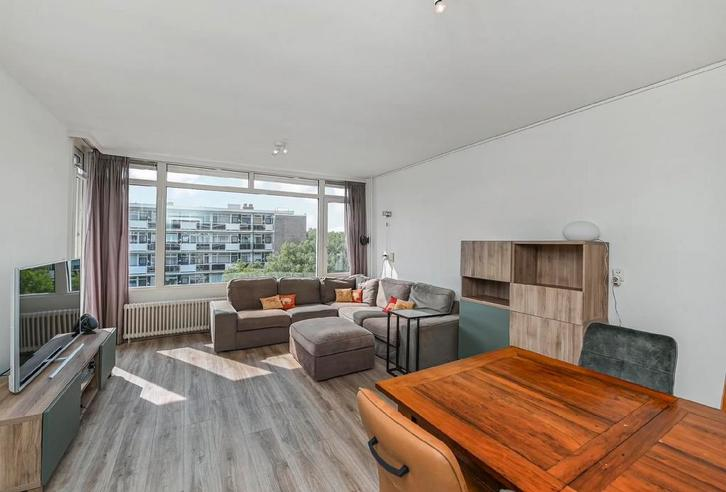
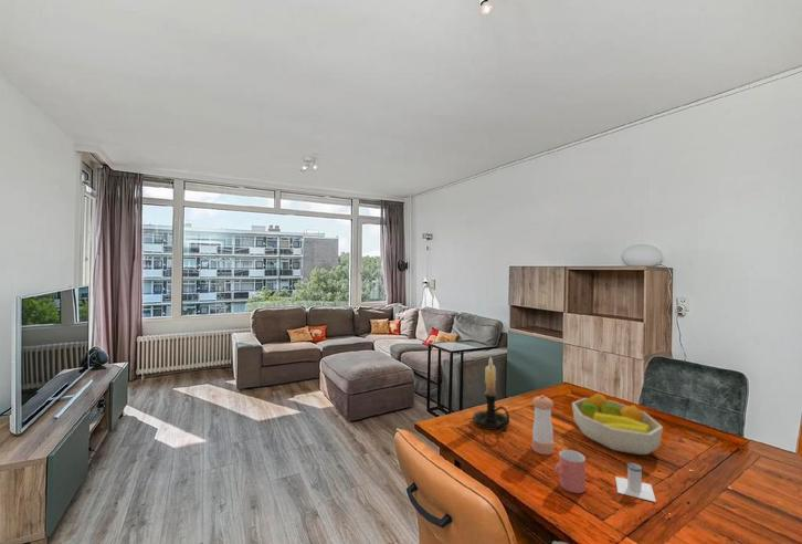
+ pepper shaker (542, 422)
+ candle holder (494, 391)
+ fruit bowl (613, 420)
+ salt shaker (634, 477)
+ cup (568, 471)
